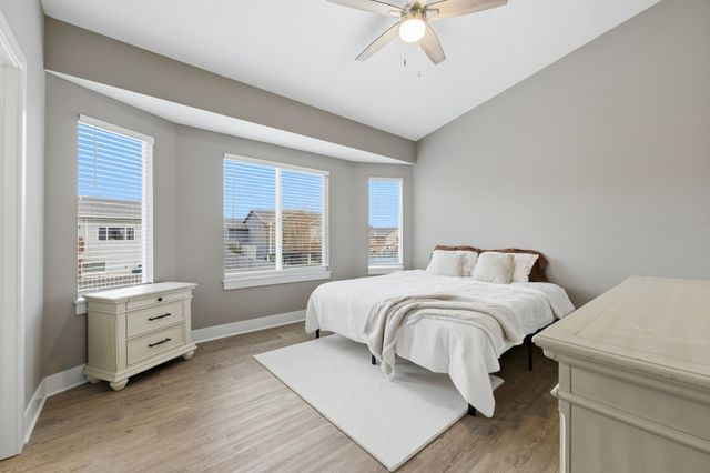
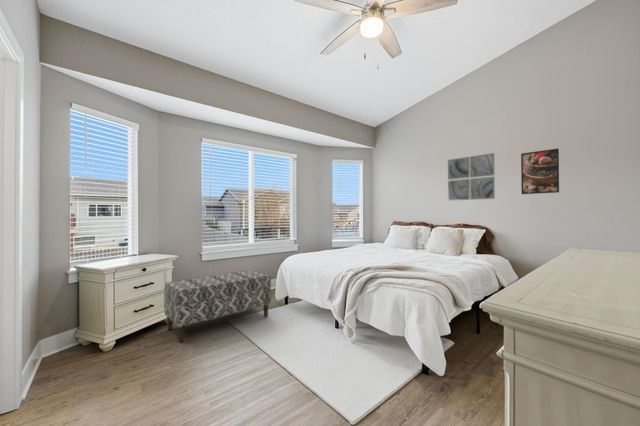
+ bench (220, 300)
+ wall art (470, 177)
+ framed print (539, 172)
